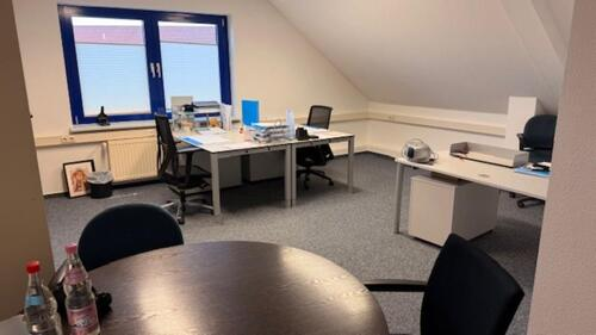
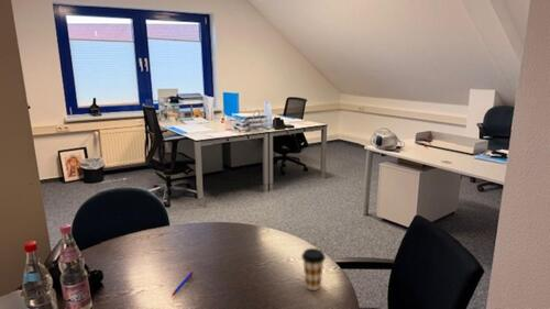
+ pen (183, 283)
+ coffee cup (312, 269)
